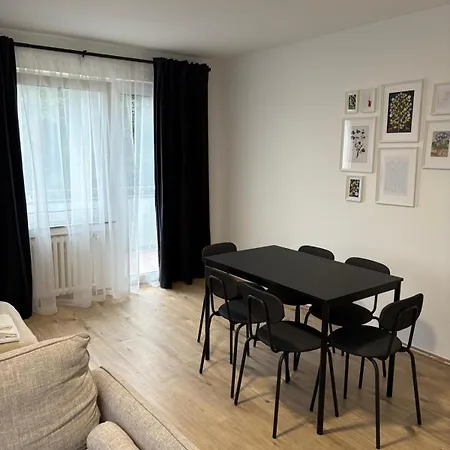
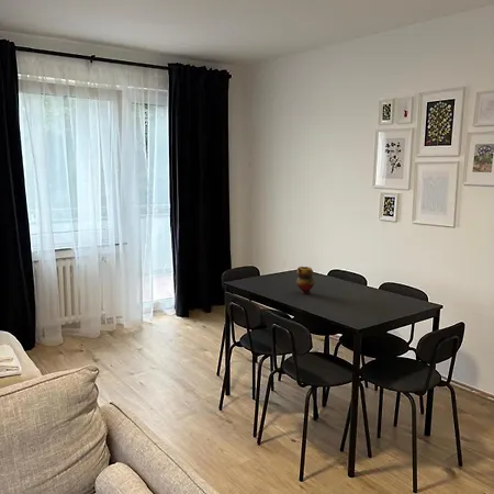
+ teapot (305, 278)
